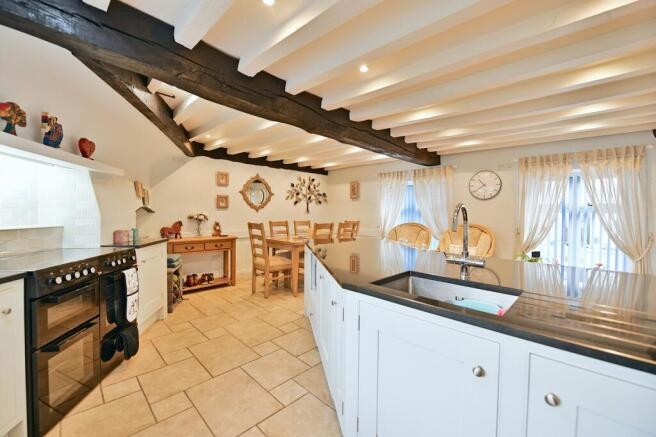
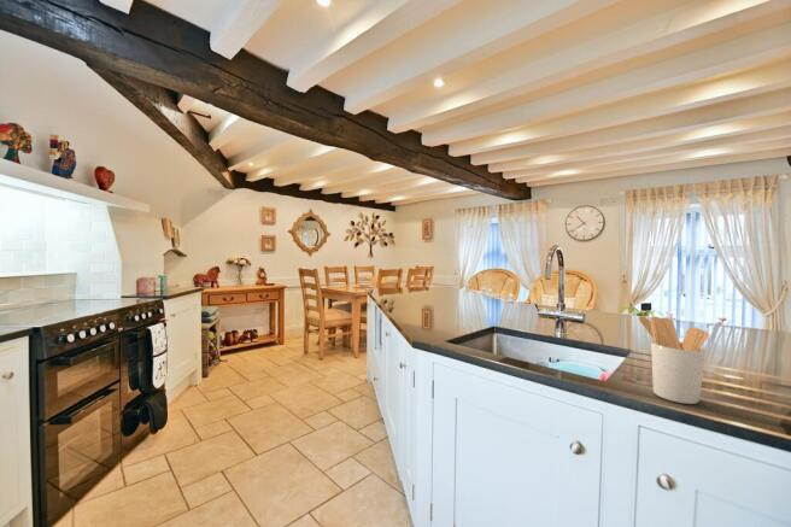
+ utensil holder (668, 355)
